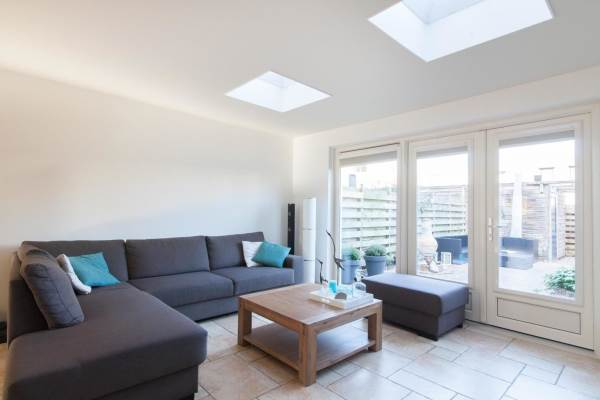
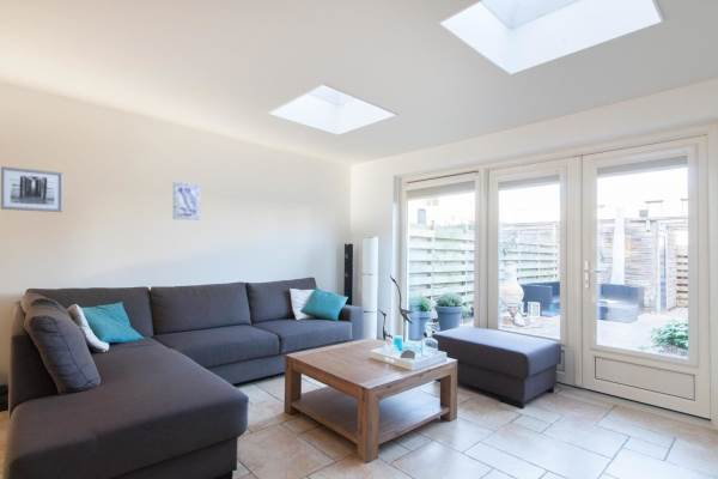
+ wall art (32, 189)
+ wall art (187, 201)
